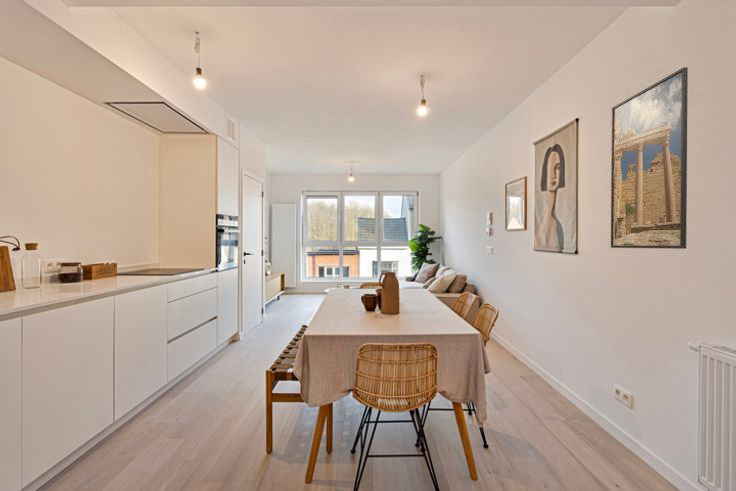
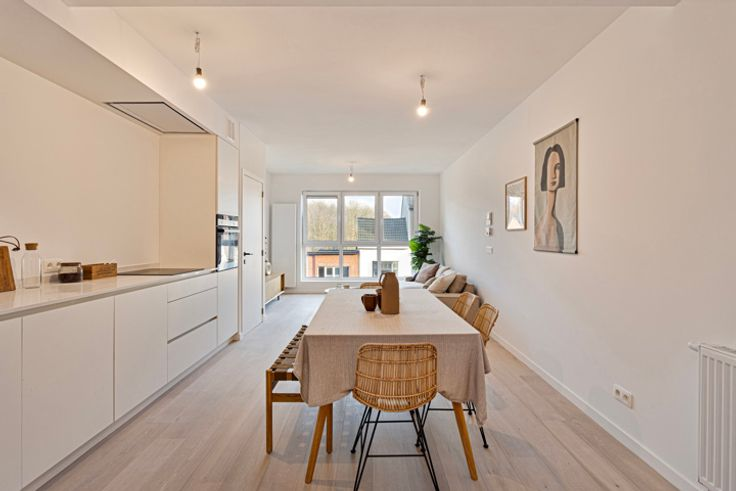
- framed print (644, 169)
